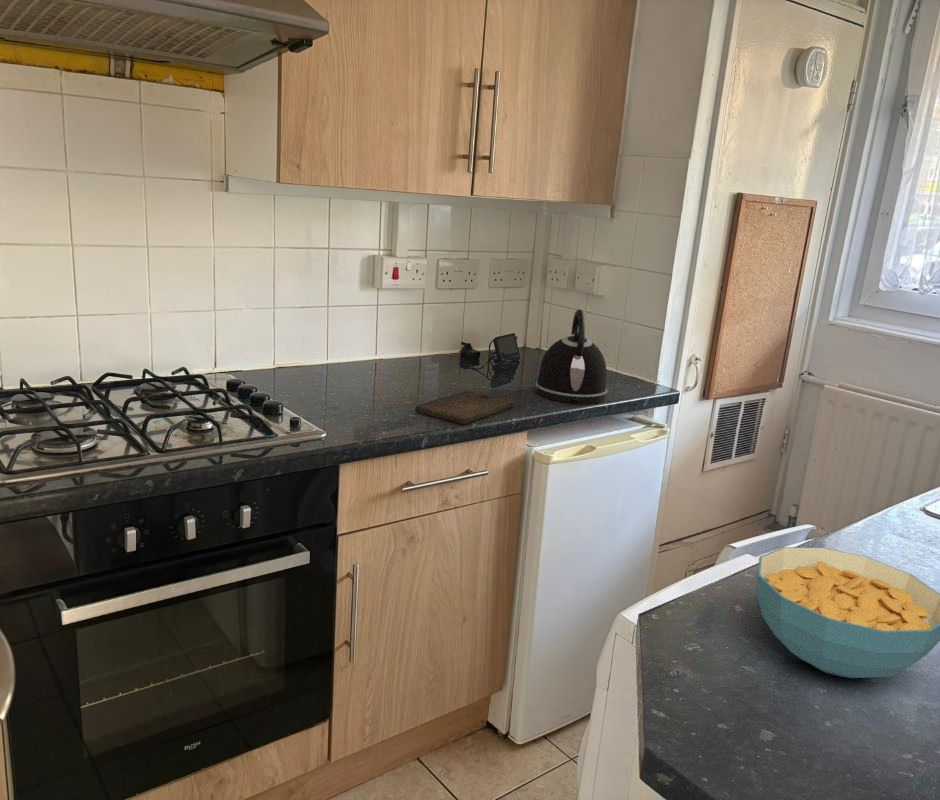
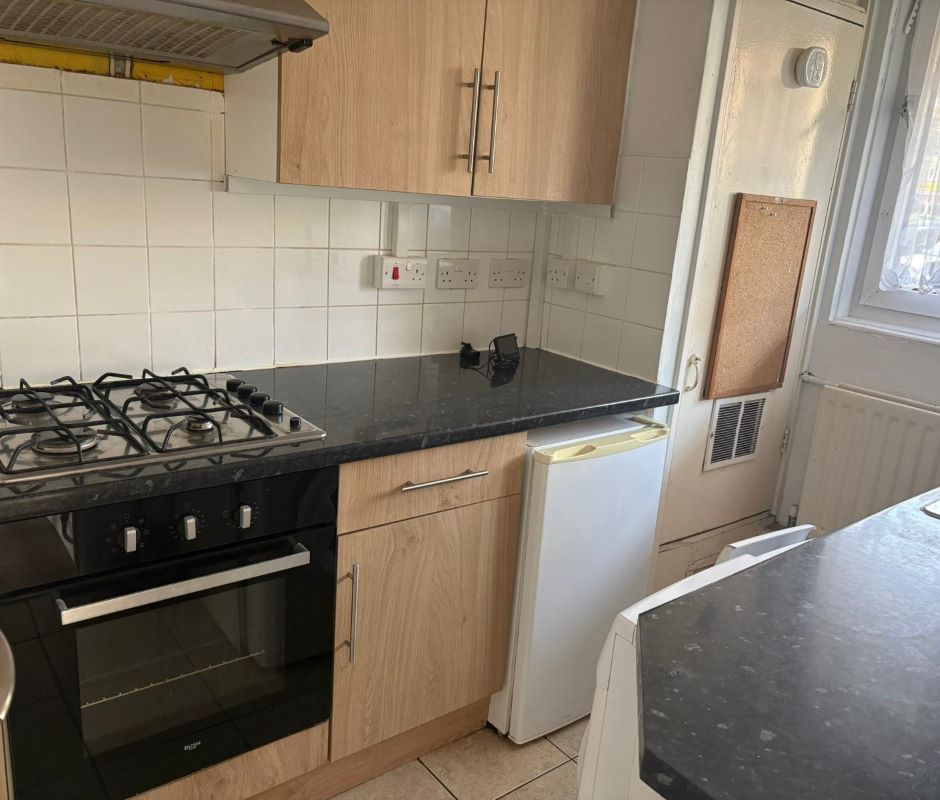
- kettle (575, 352)
- cutting board (465, 406)
- cereal bowl (841, 624)
